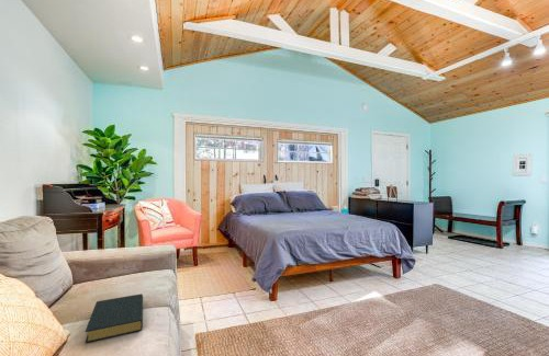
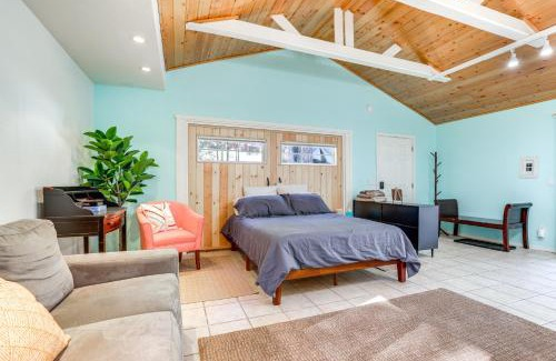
- hardback book (117, 314)
